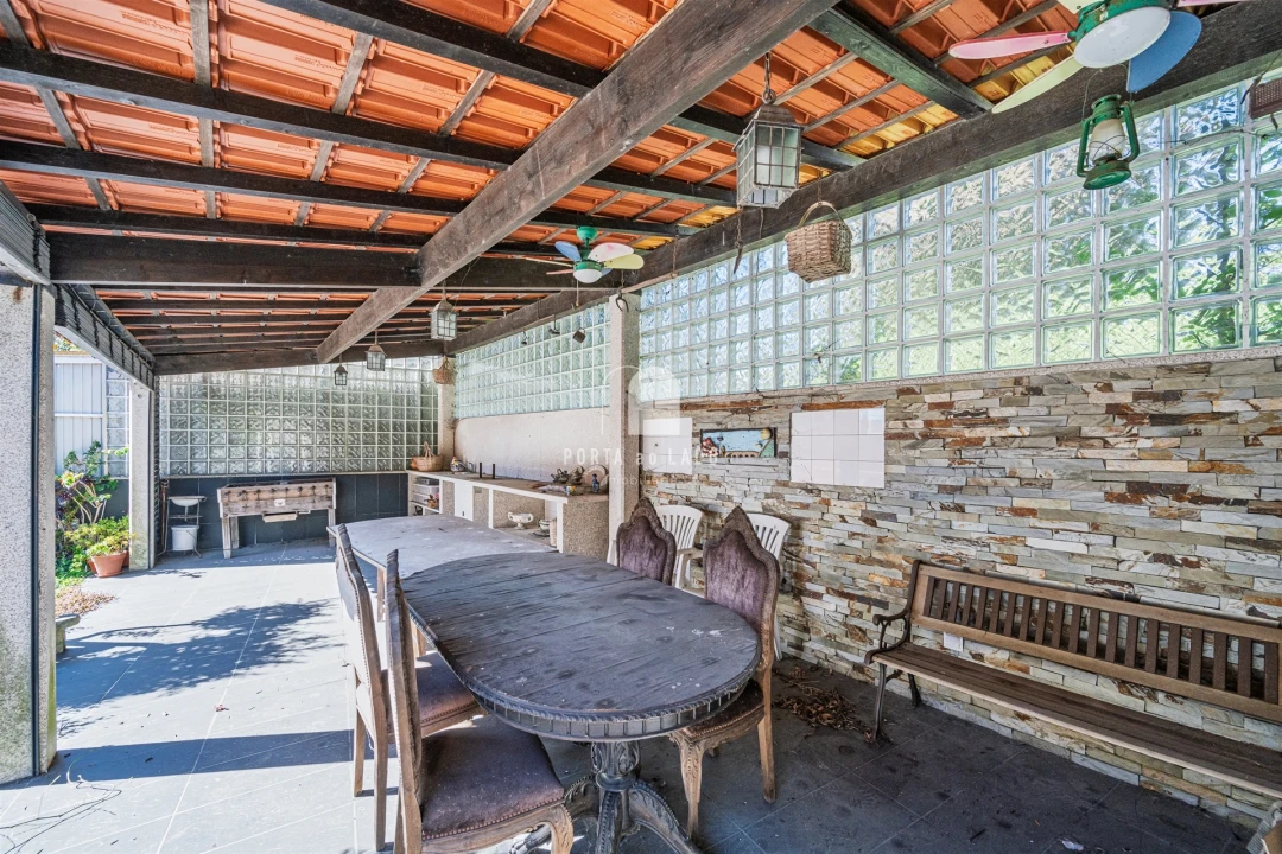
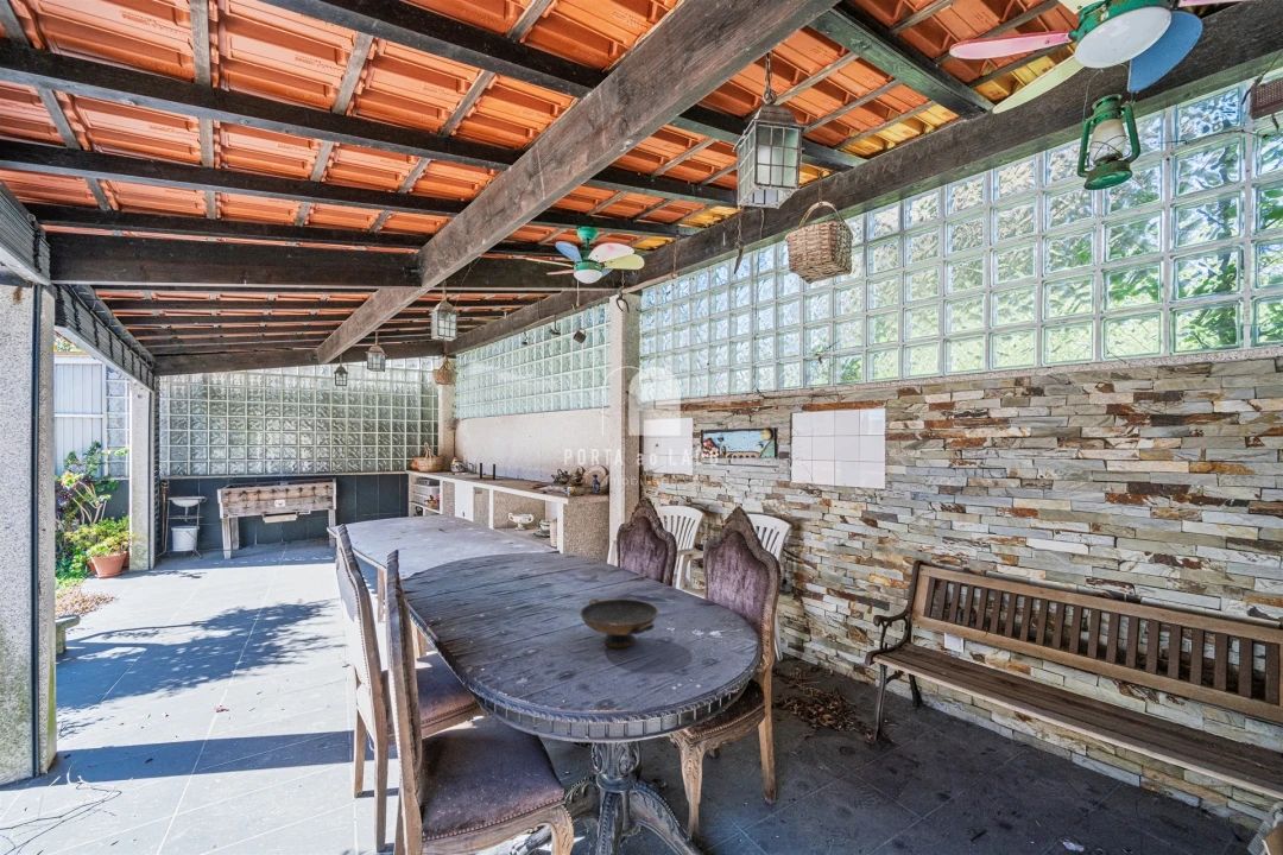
+ decorative bowl (619, 626)
